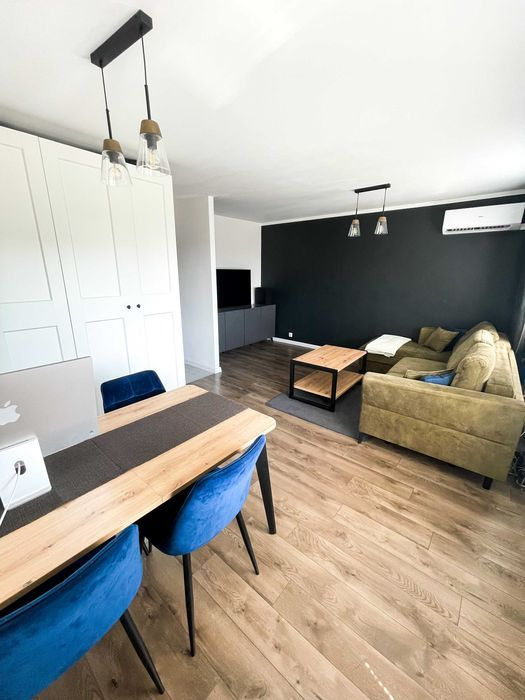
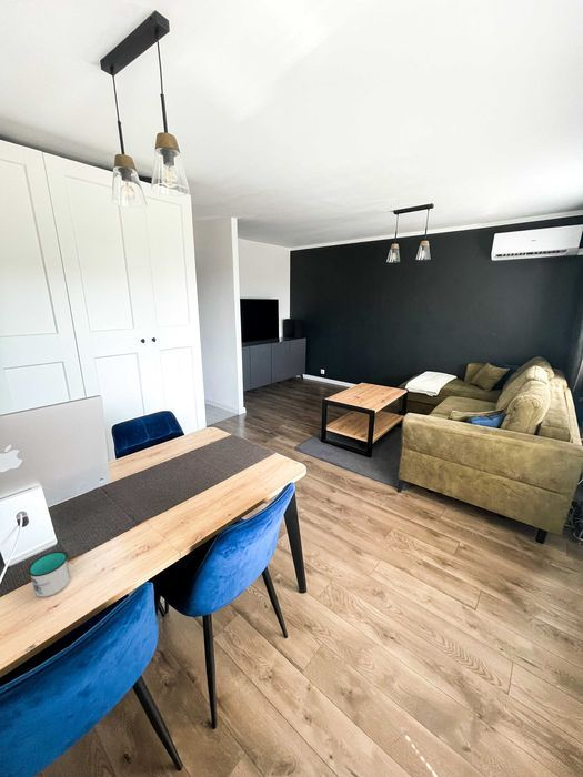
+ mug (49, 572)
